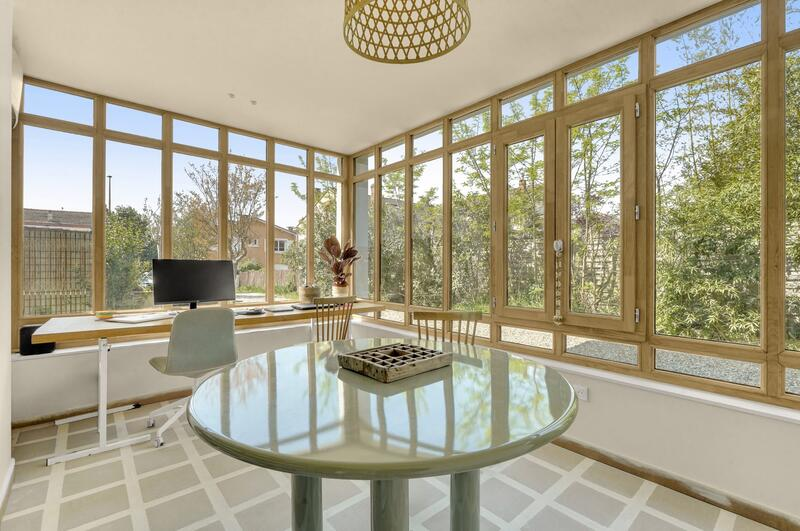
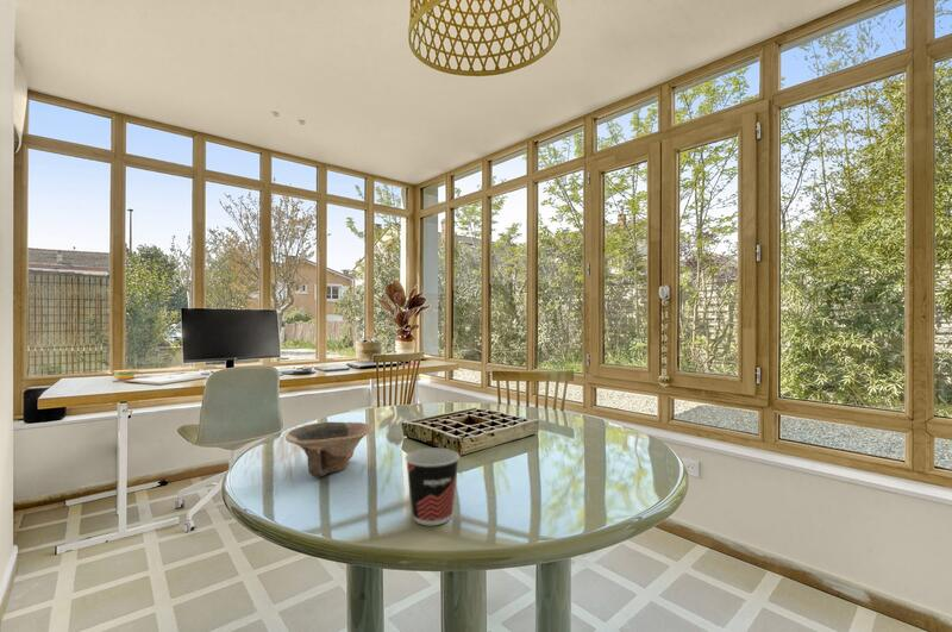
+ bowl (331, 448)
+ cup (432, 486)
